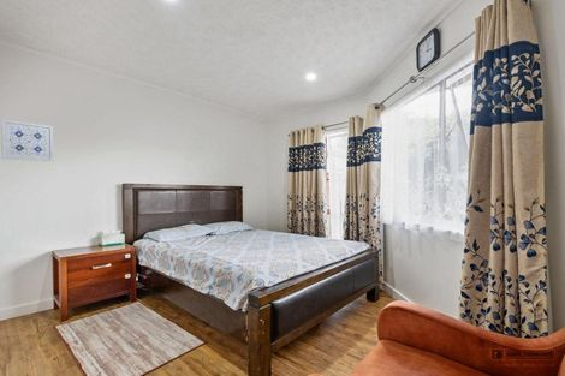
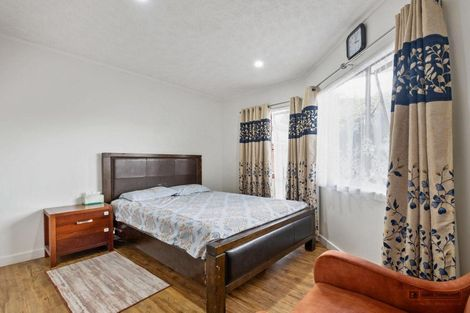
- wall art (28, 141)
